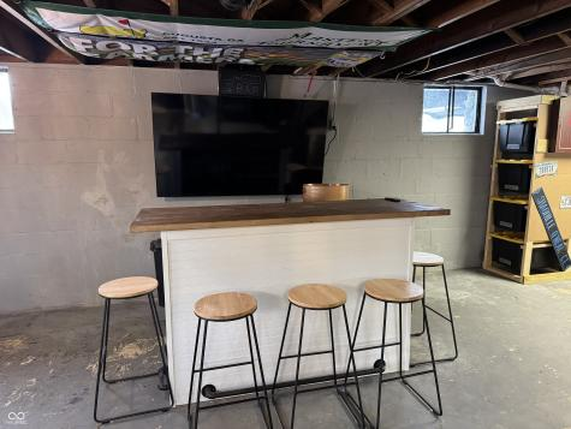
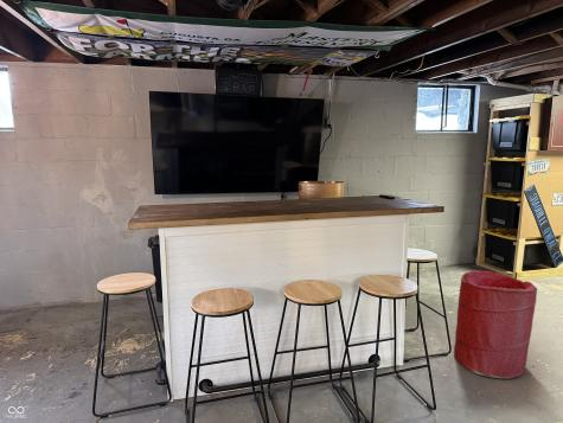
+ laundry hamper (493, 319)
